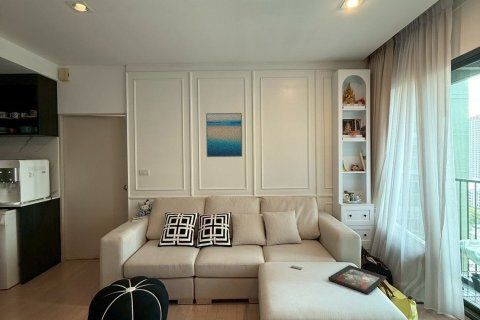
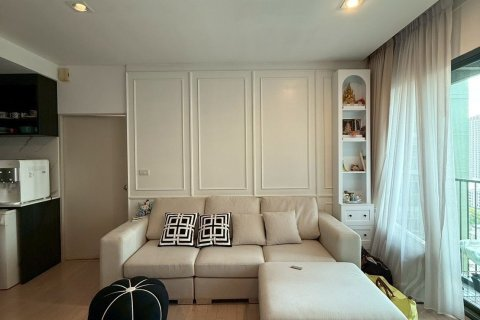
- decorative tray (357, 278)
- wall art (224, 135)
